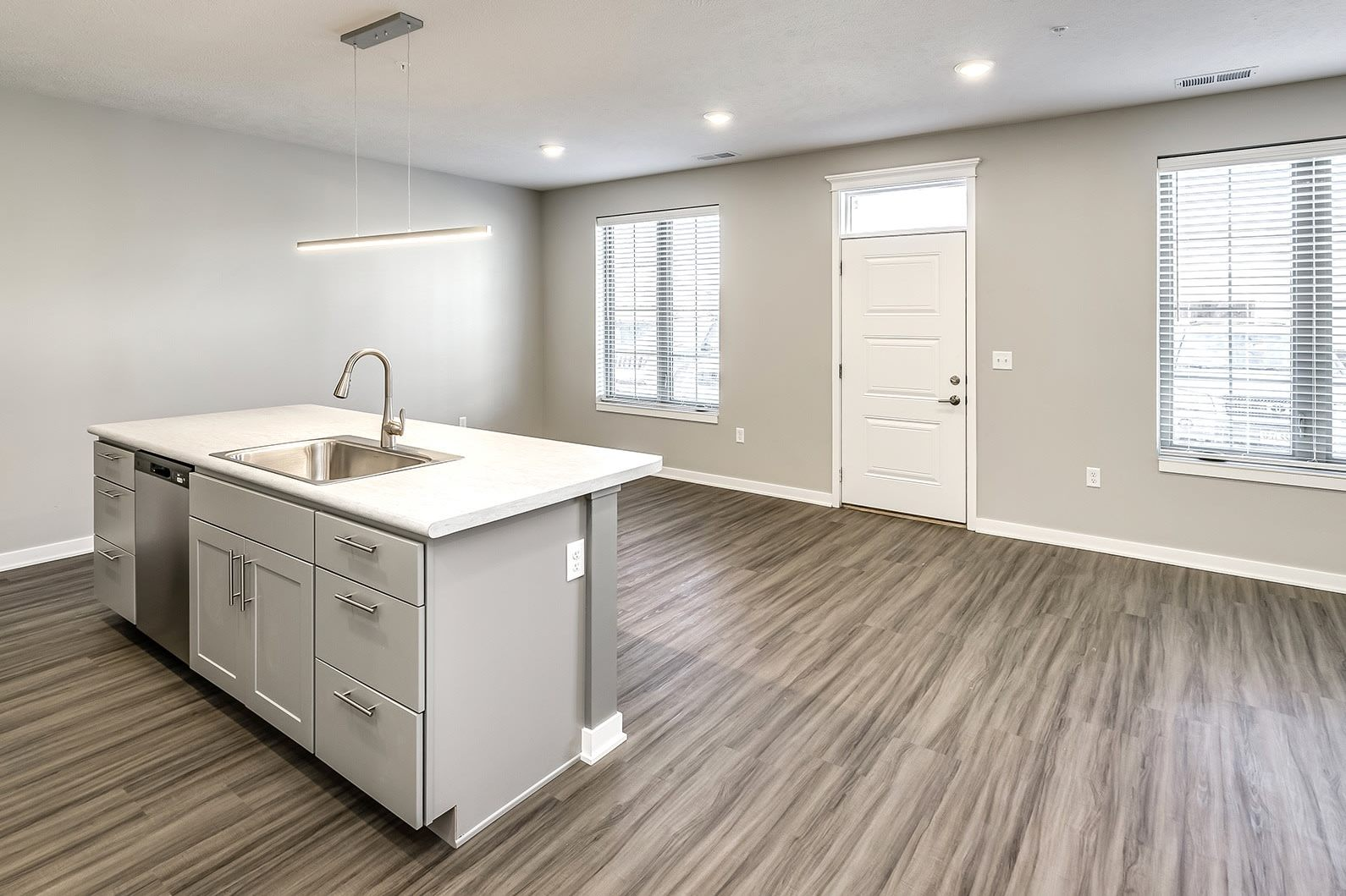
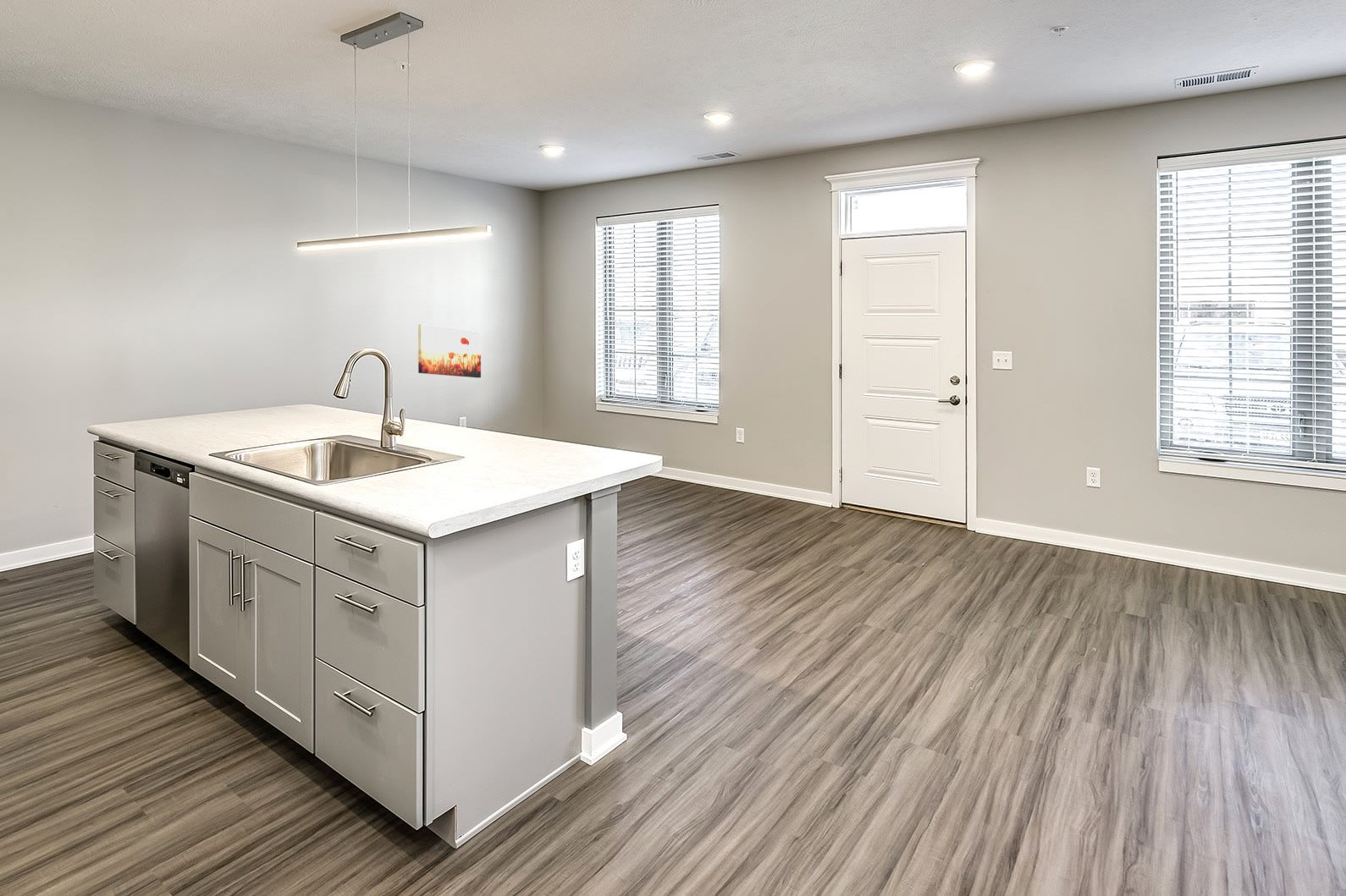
+ wall art (450, 352)
